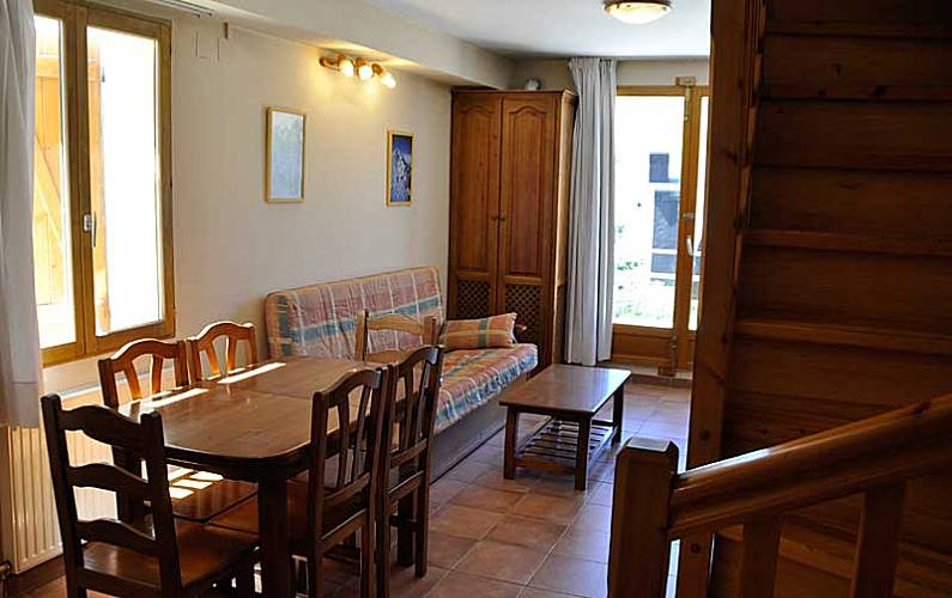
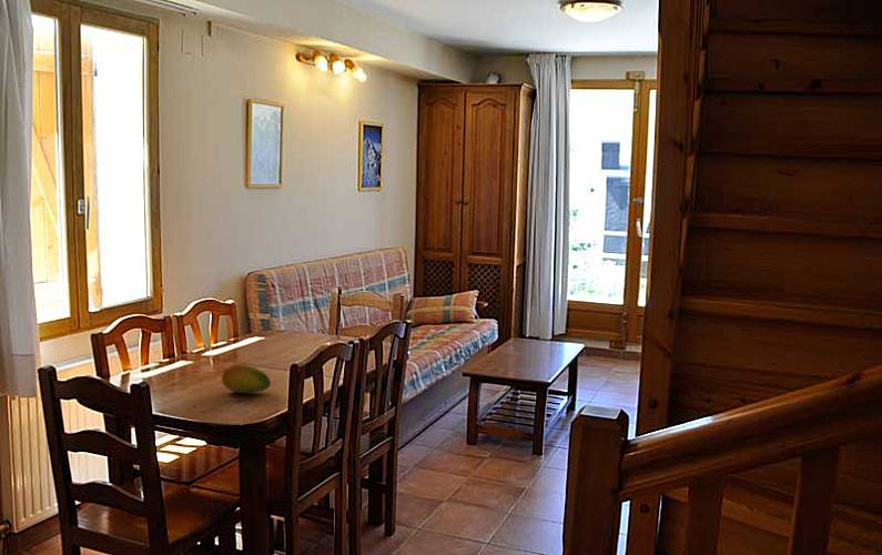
+ fruit (245, 377)
